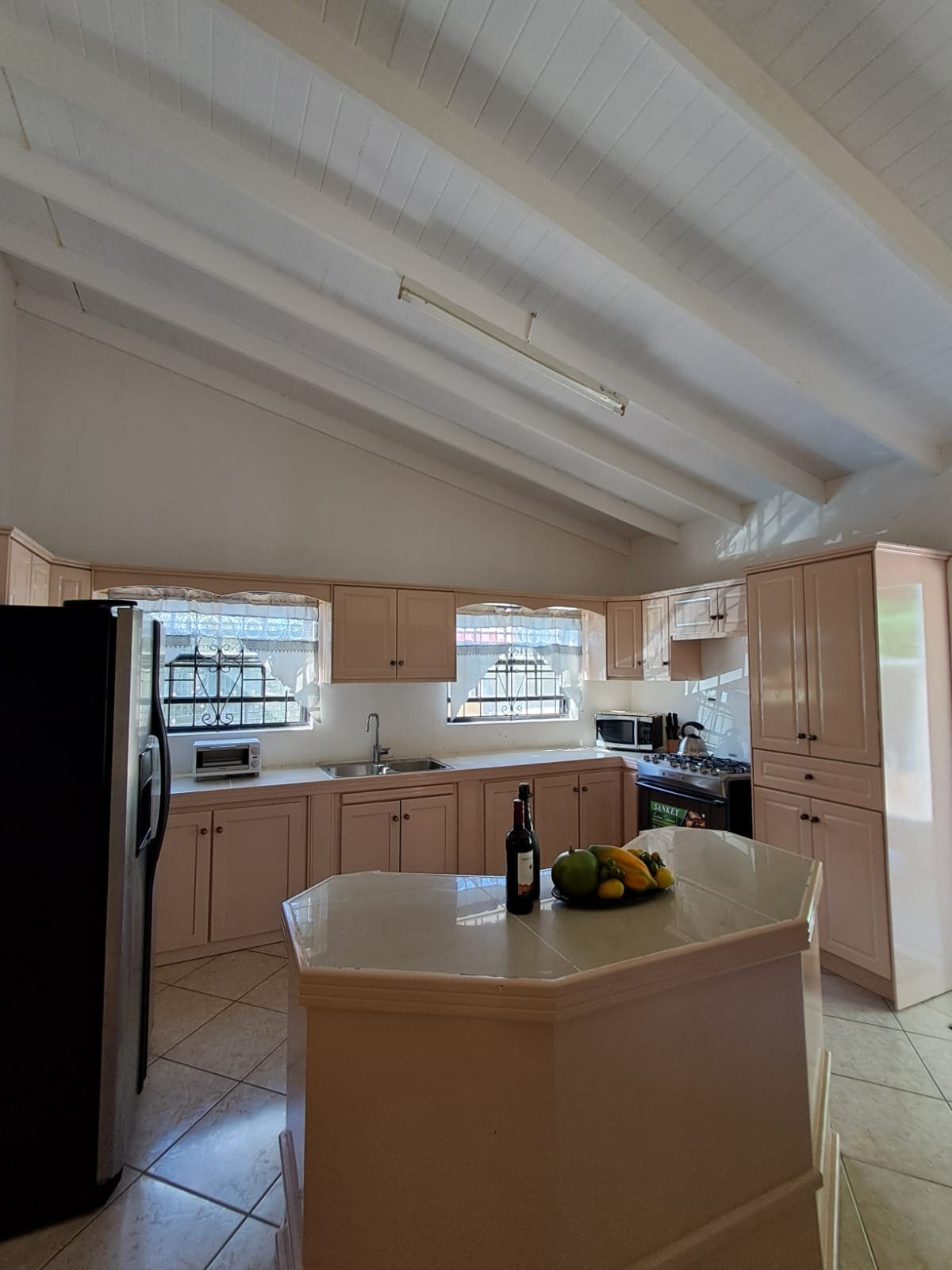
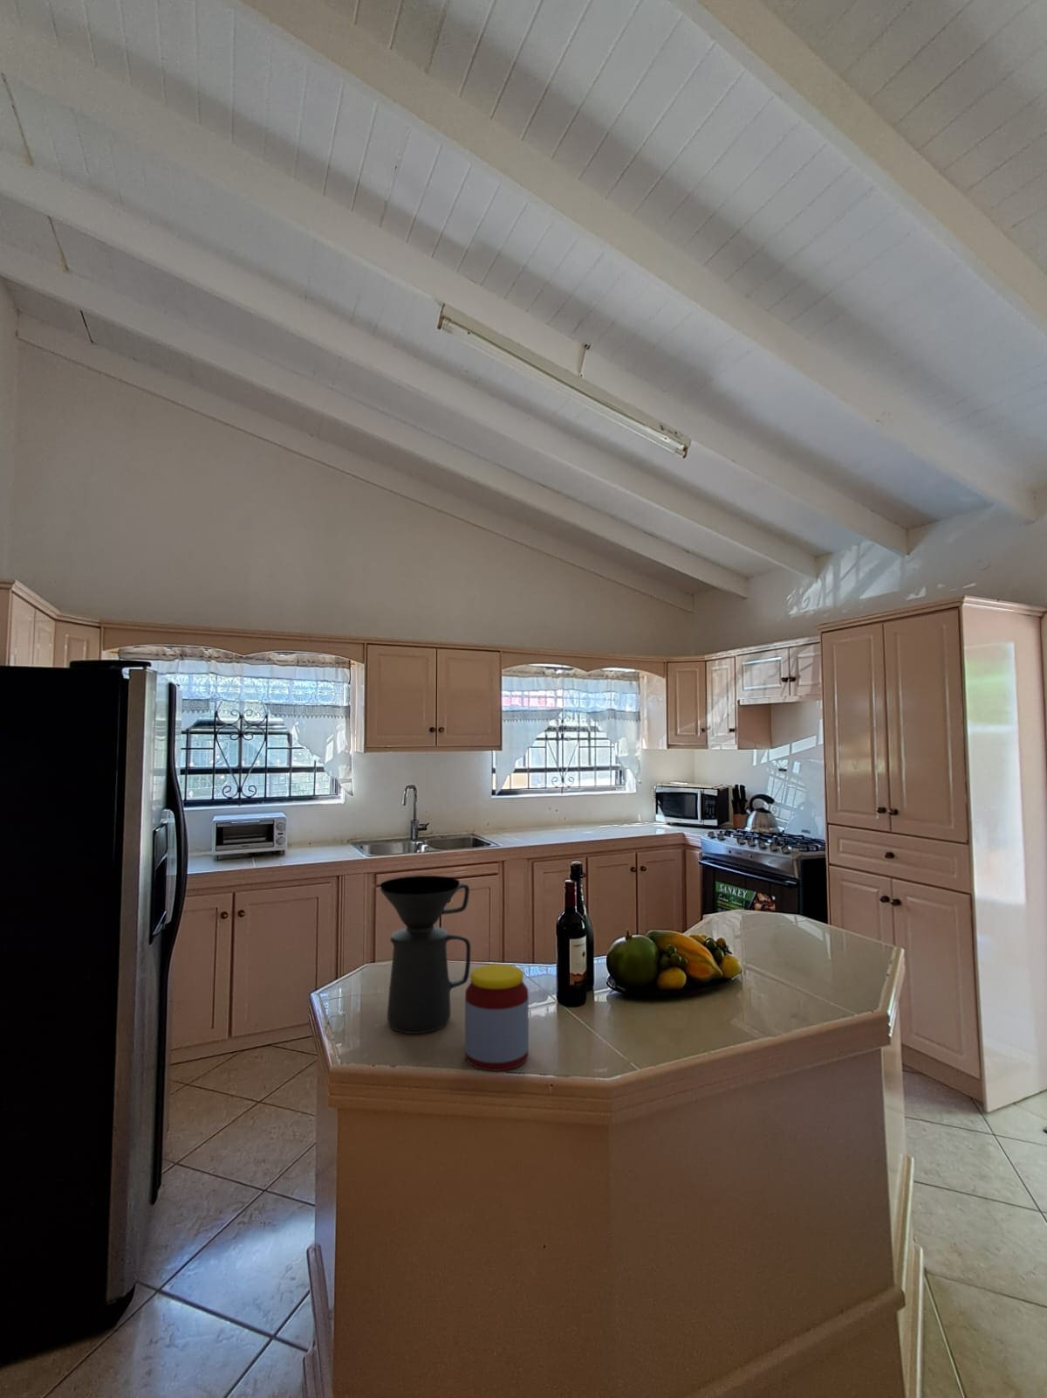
+ jar (496, 1014)
+ coffee maker (420, 951)
